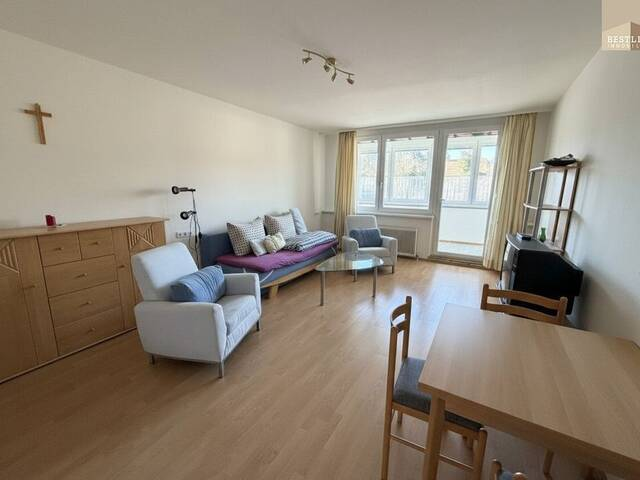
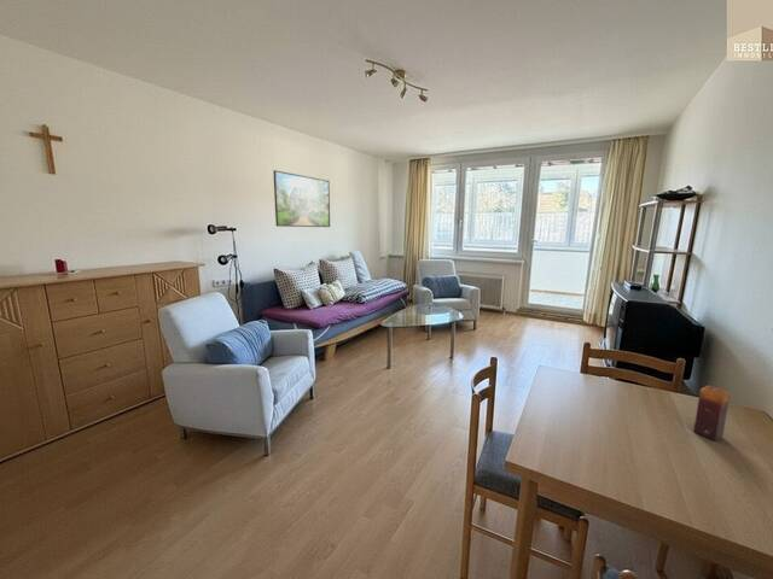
+ candle (711, 411)
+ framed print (304, 201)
